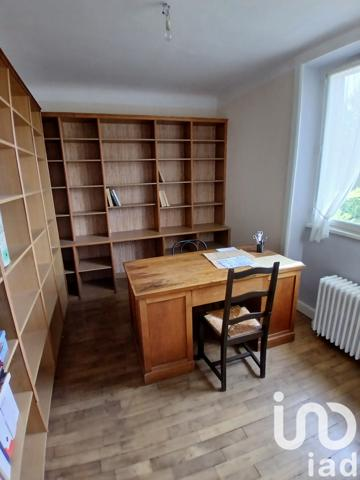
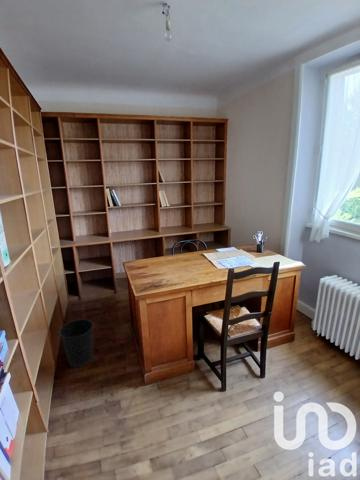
+ wastebasket (78, 343)
